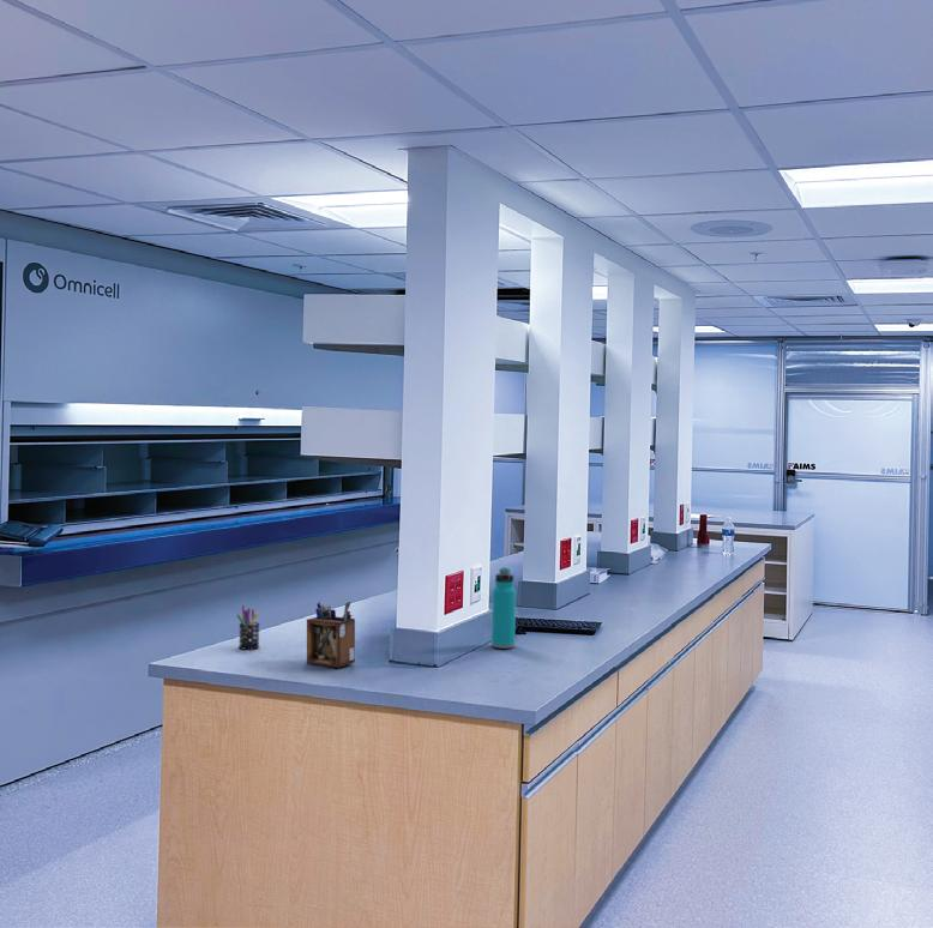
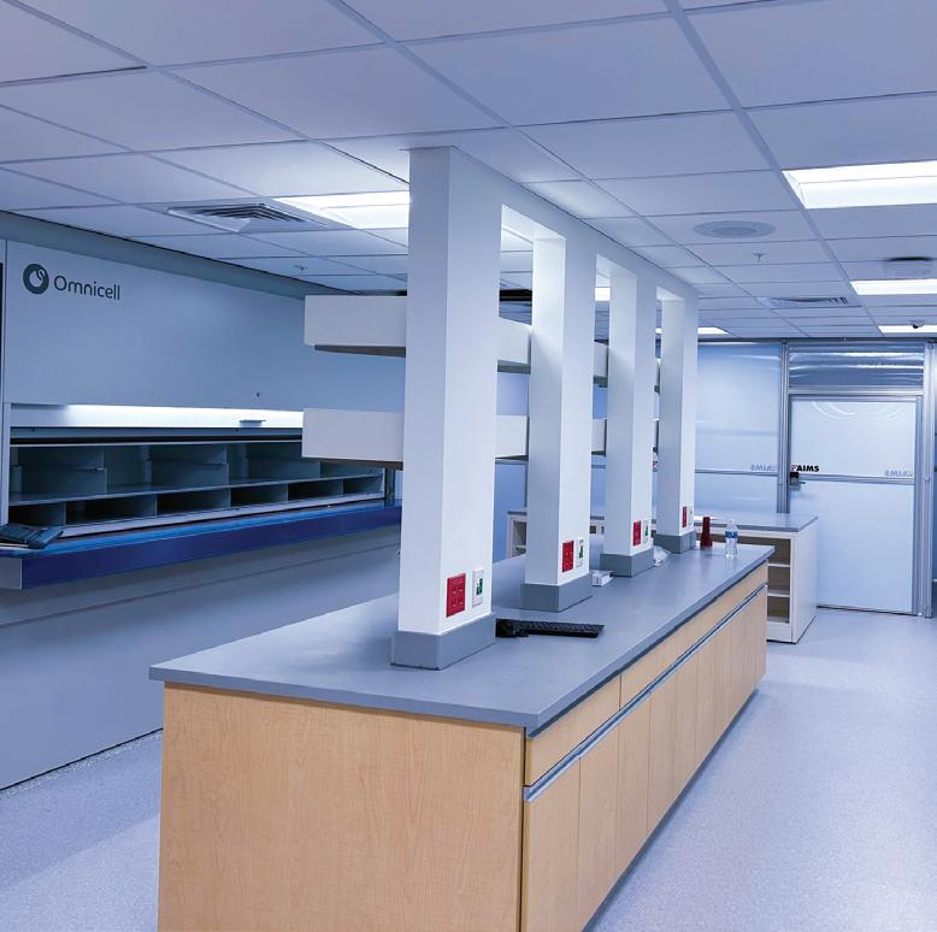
- pen holder (246, 627)
- water bottle (504, 607)
- desk organizer (330, 632)
